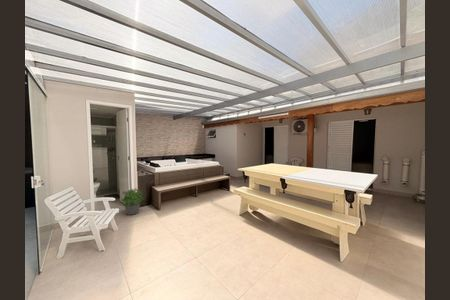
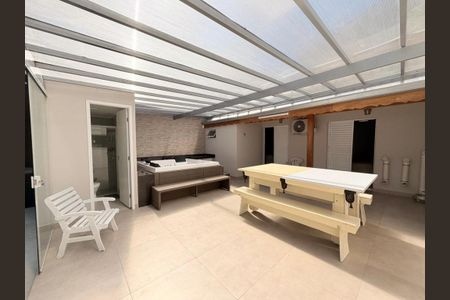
- potted plant (132, 200)
